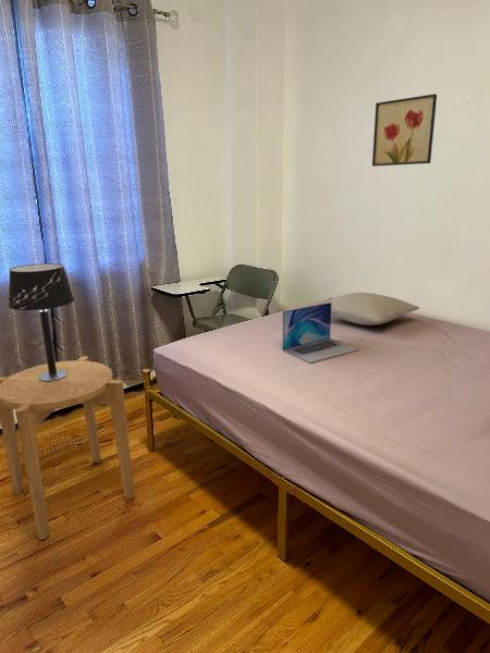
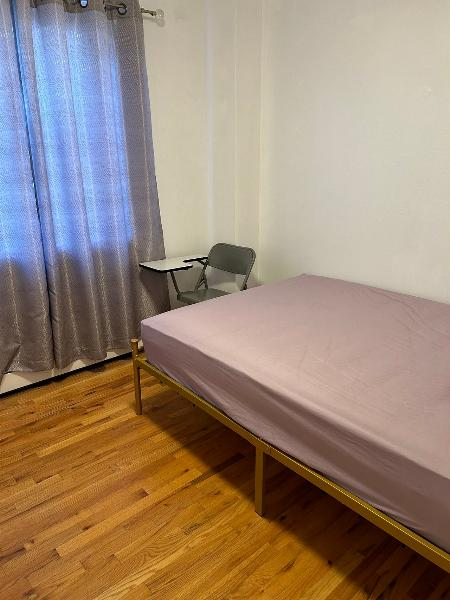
- pillow (367, 307)
- wall art (403, 132)
- side table (88, 438)
- table lamp (45, 323)
- laptop (321, 331)
